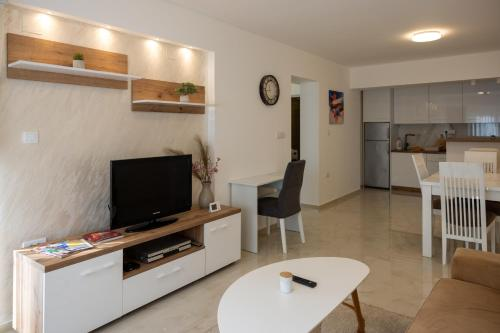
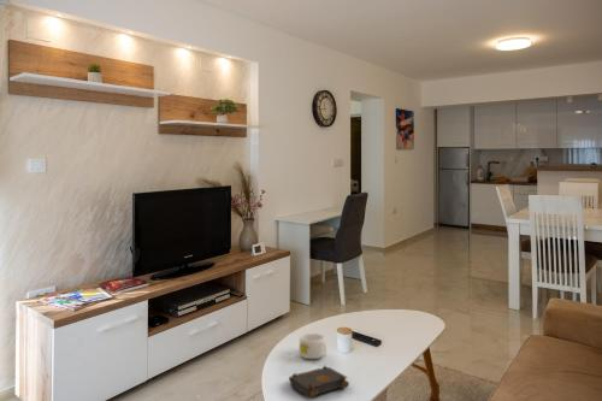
+ book (318, 379)
+ mug (312, 346)
